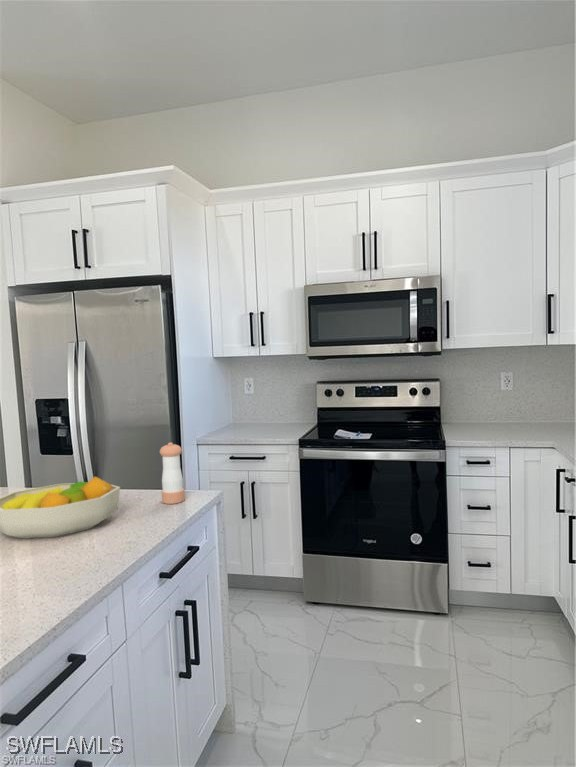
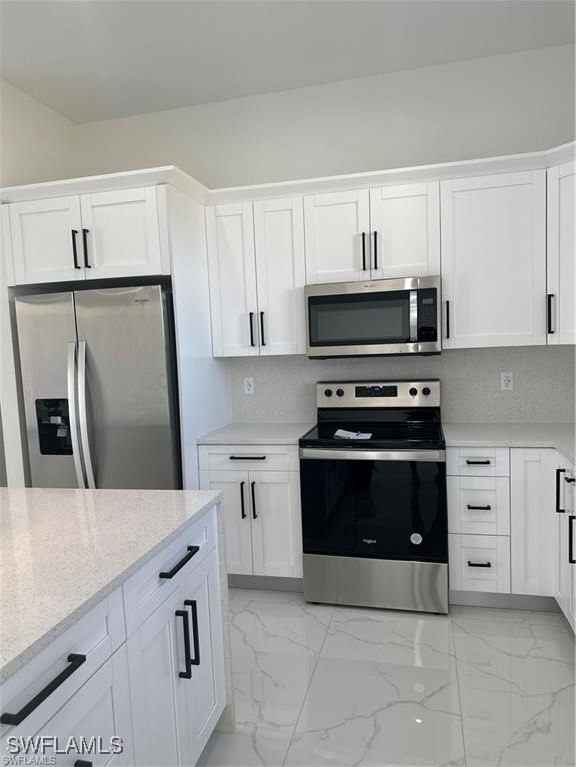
- fruit bowl (56, 503)
- pepper shaker (171, 471)
